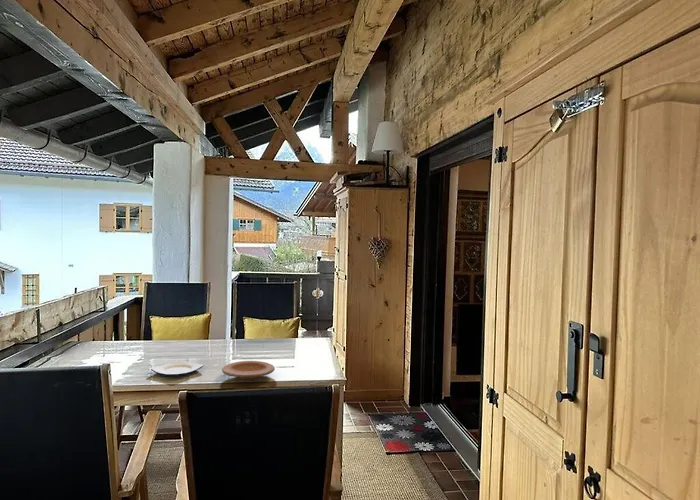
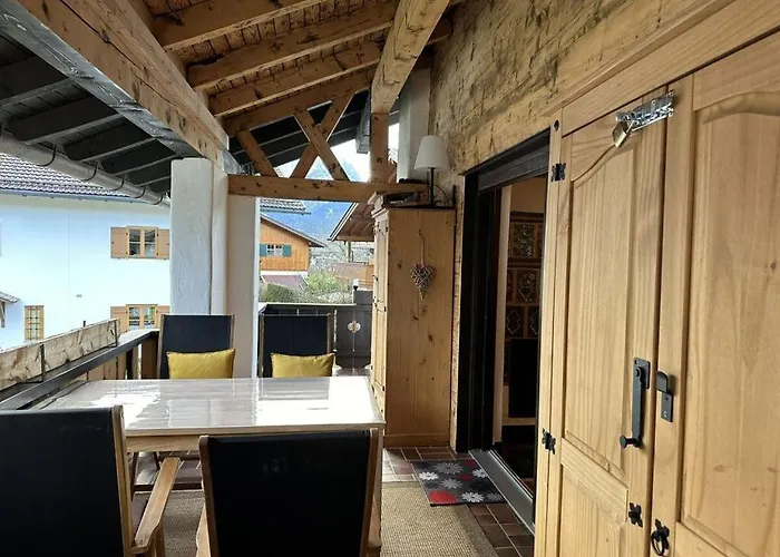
- plate (177, 369)
- plate (248, 371)
